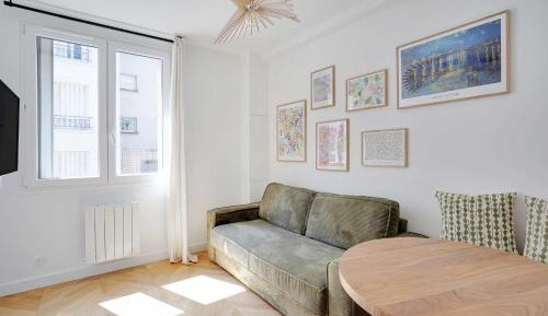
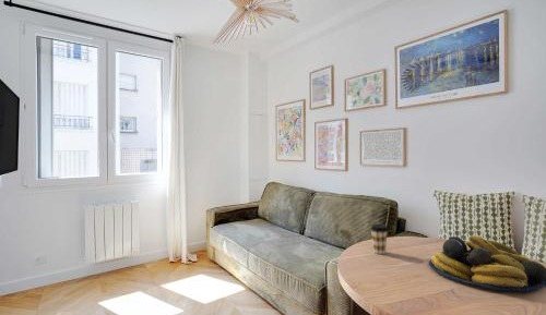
+ fruit bowl (482, 255)
+ coffee cup (379, 239)
